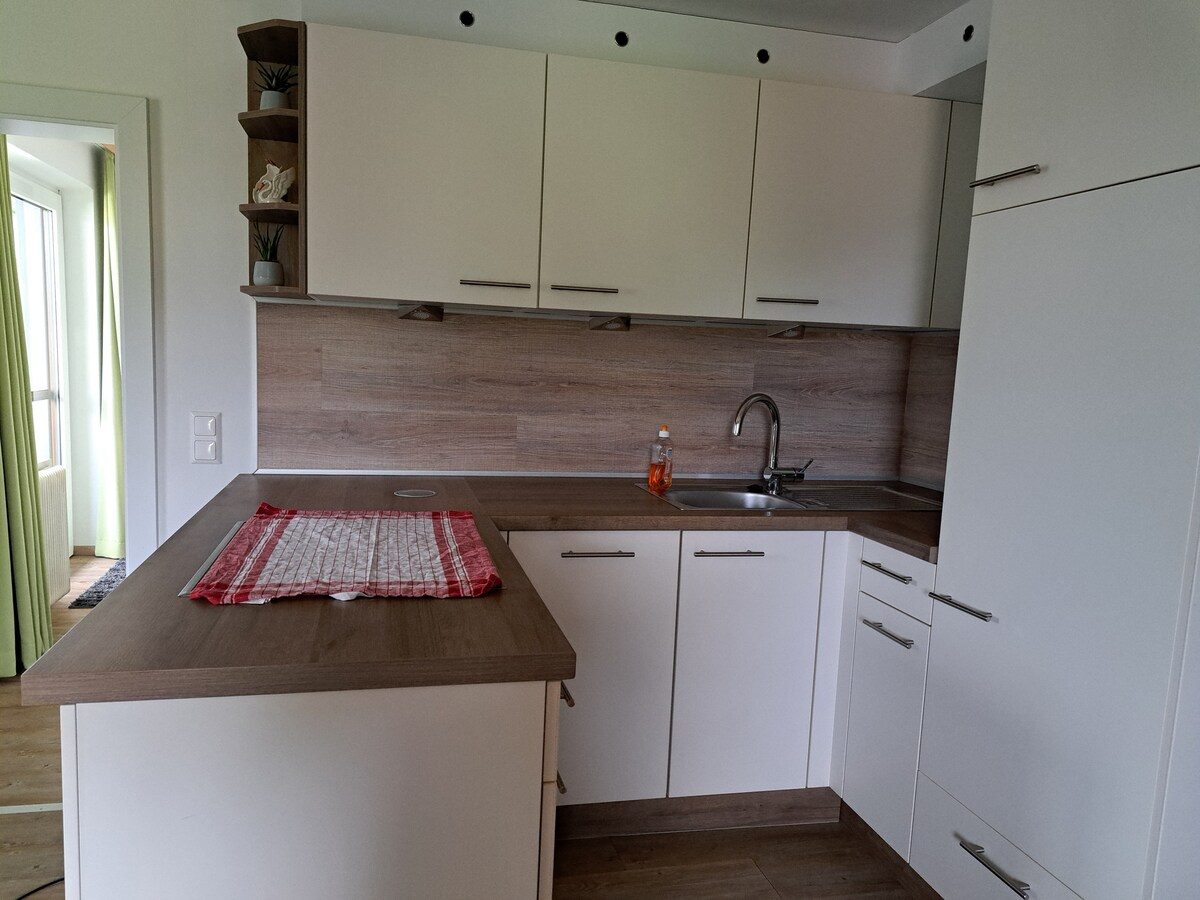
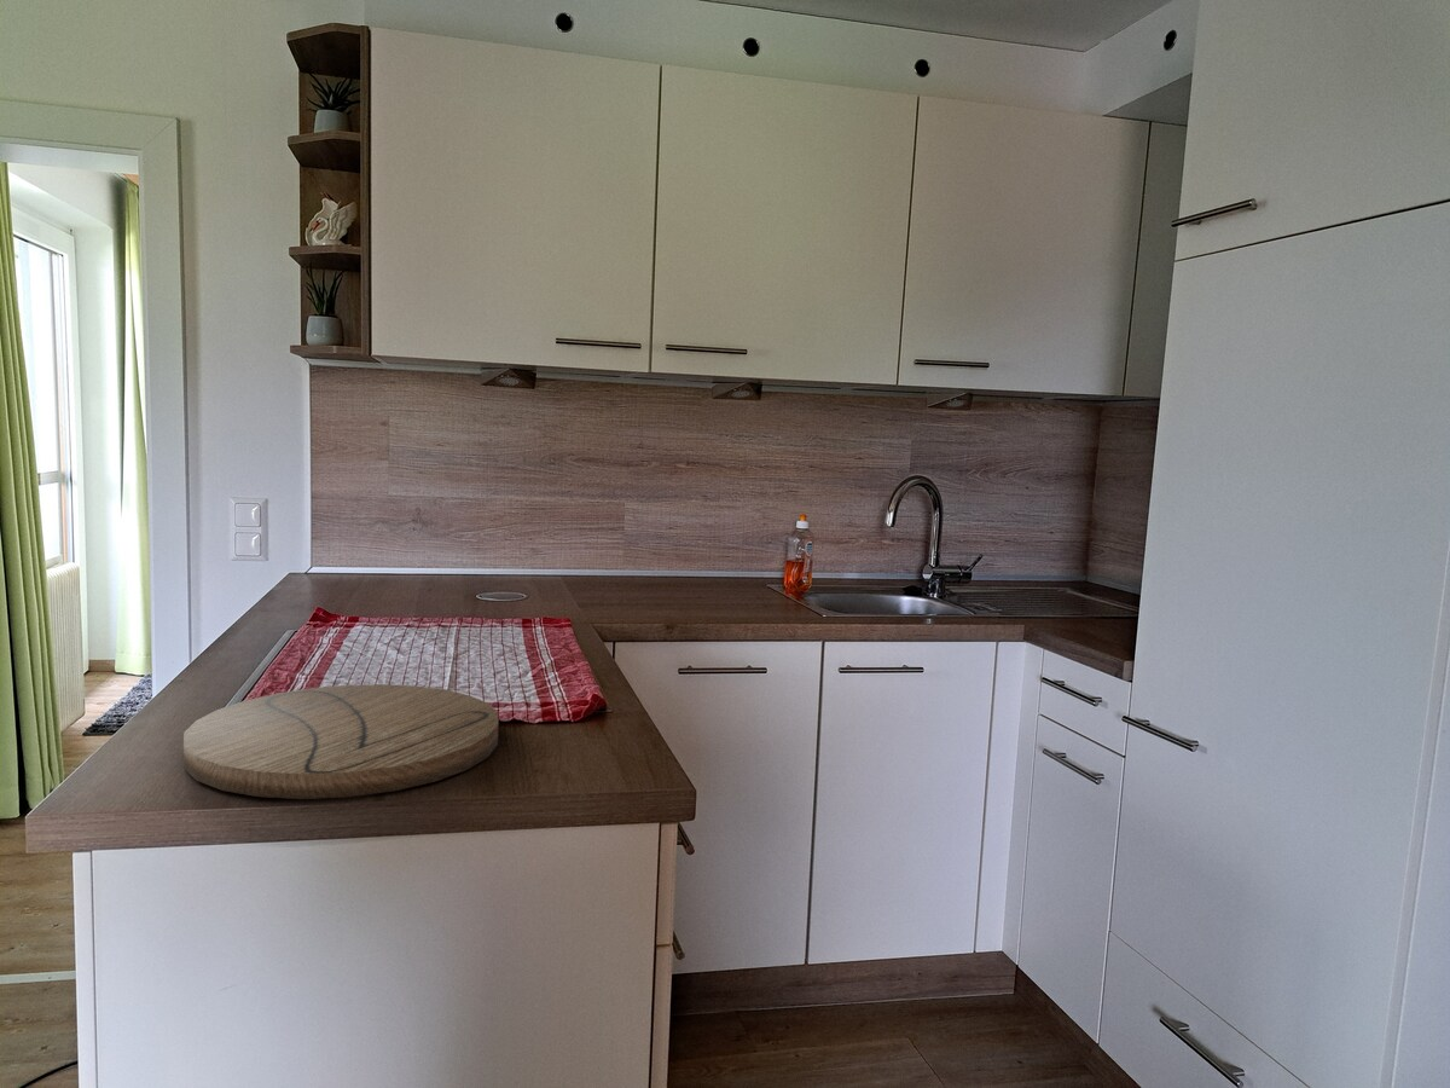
+ cutting board (349, 733)
